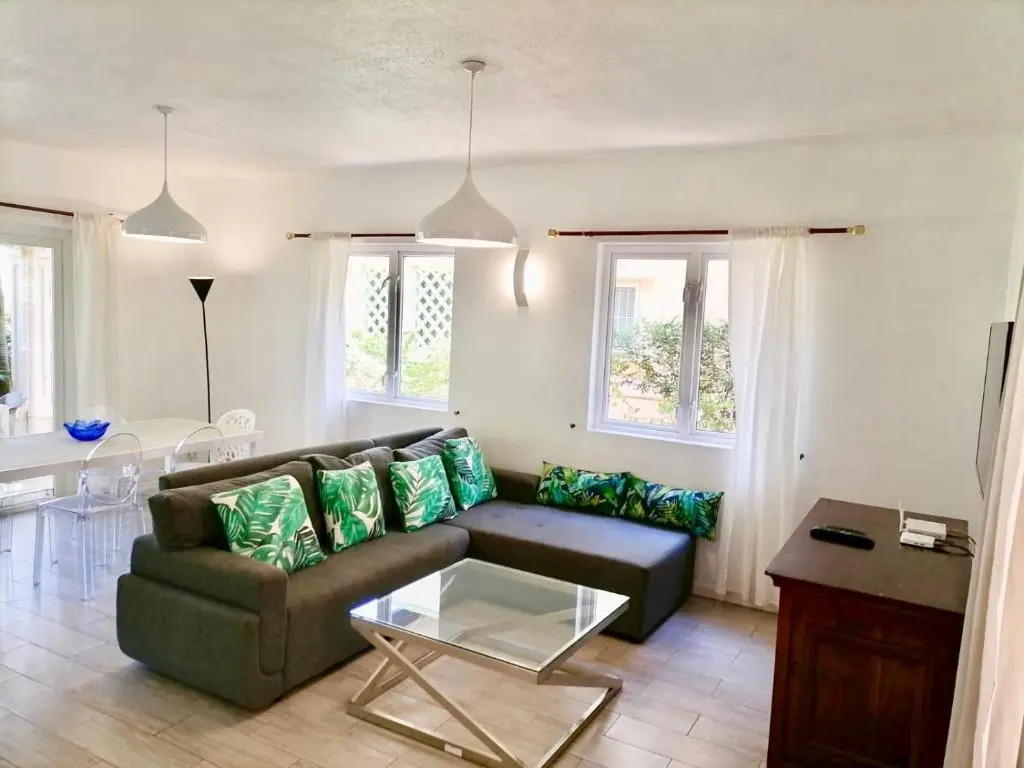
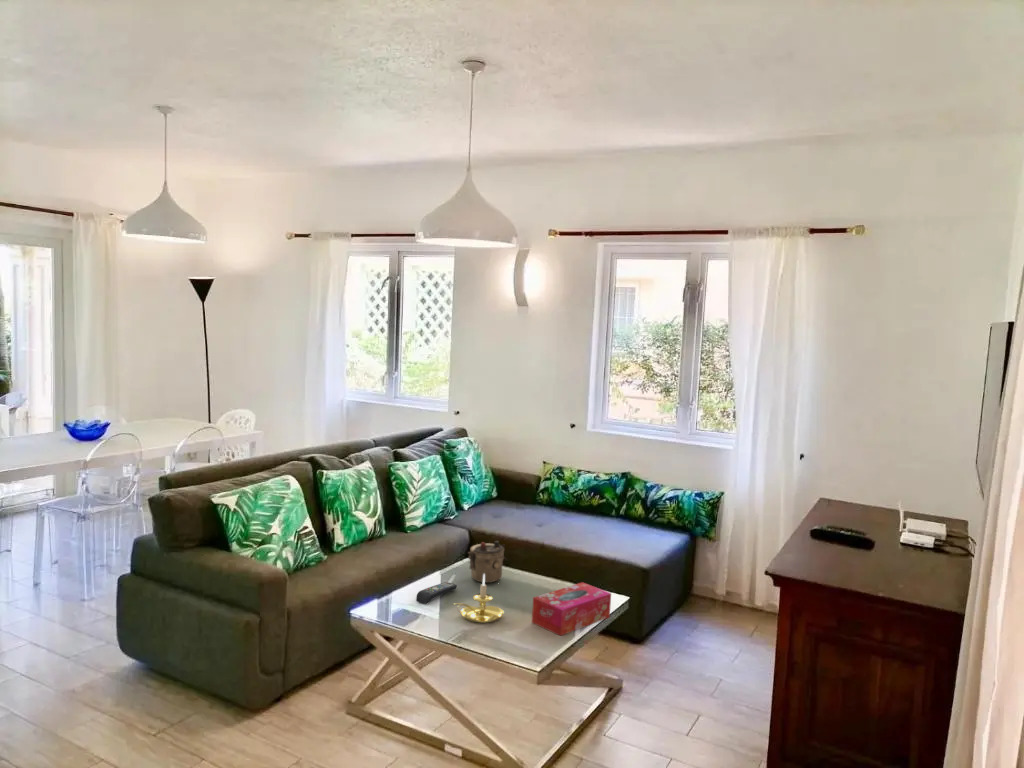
+ teapot (486, 560)
+ candle holder (479, 595)
+ tissue box (572, 607)
+ remote control (436, 591)
